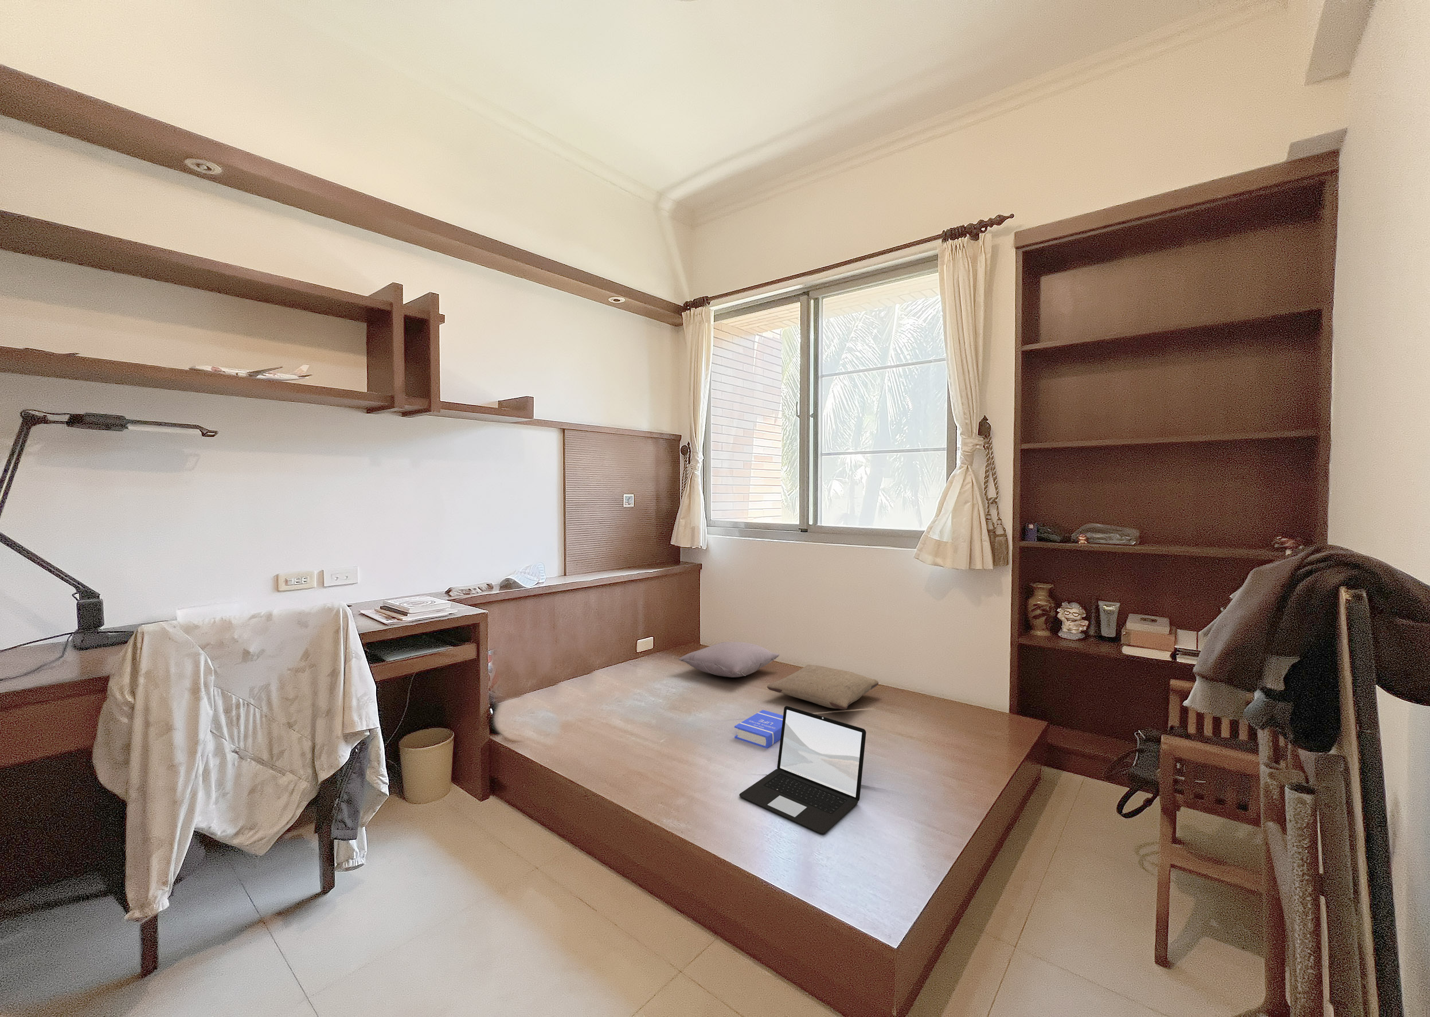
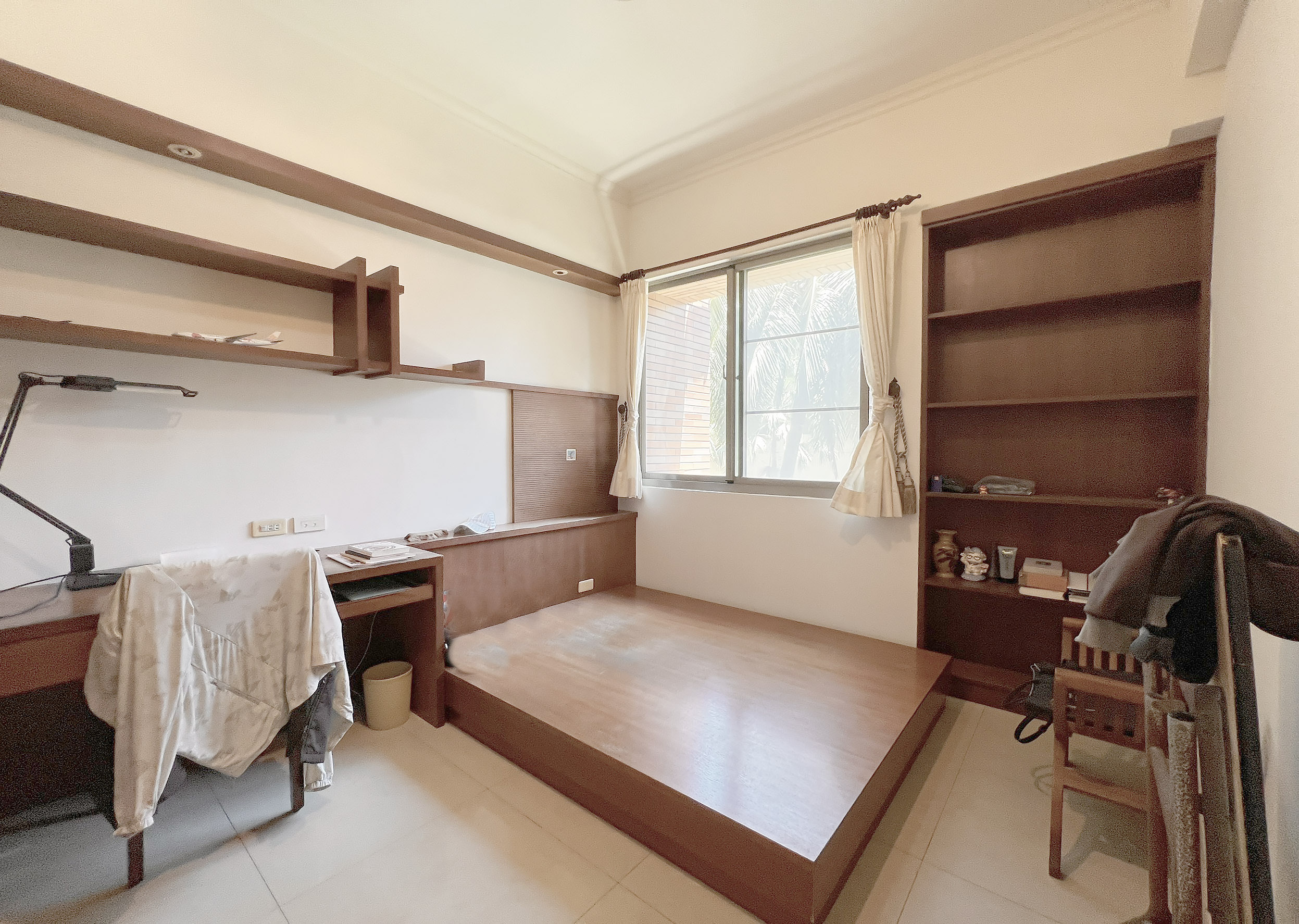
- pillow (823, 685)
- laptop (801, 763)
- pillow (729, 657)
- book (765, 728)
